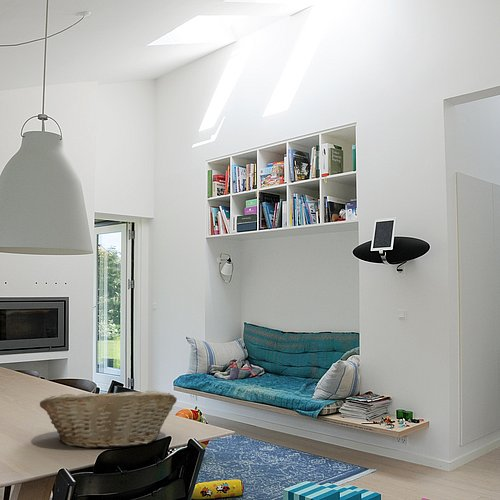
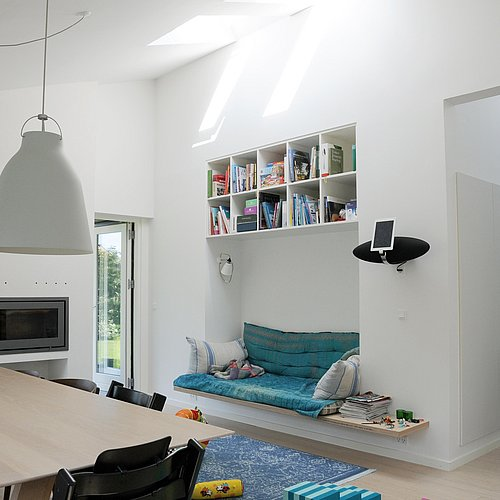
- fruit basket (109, 412)
